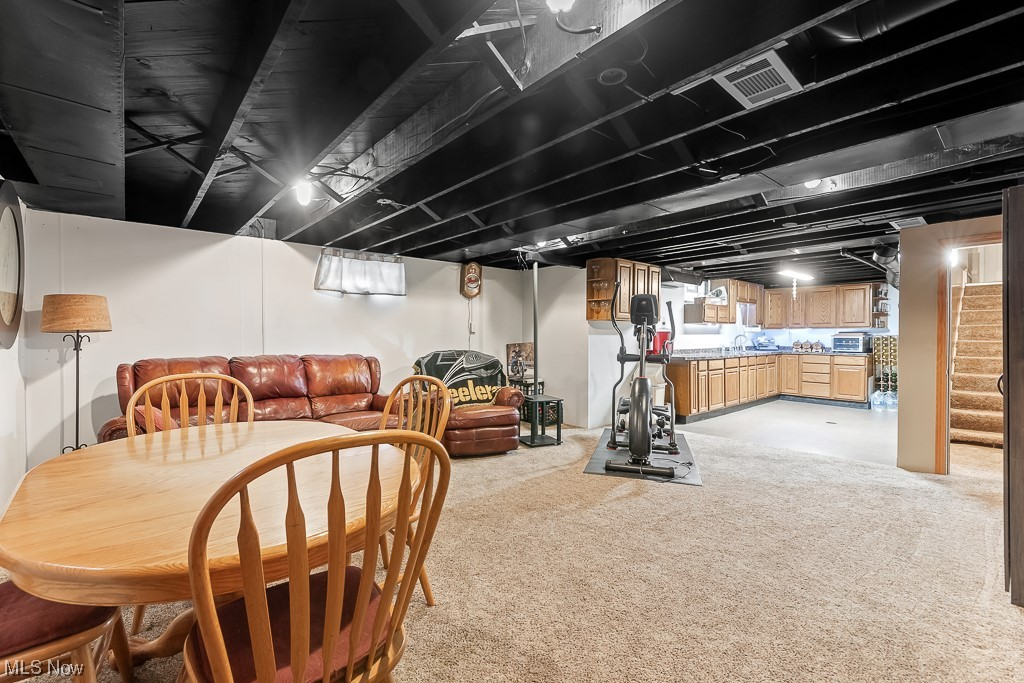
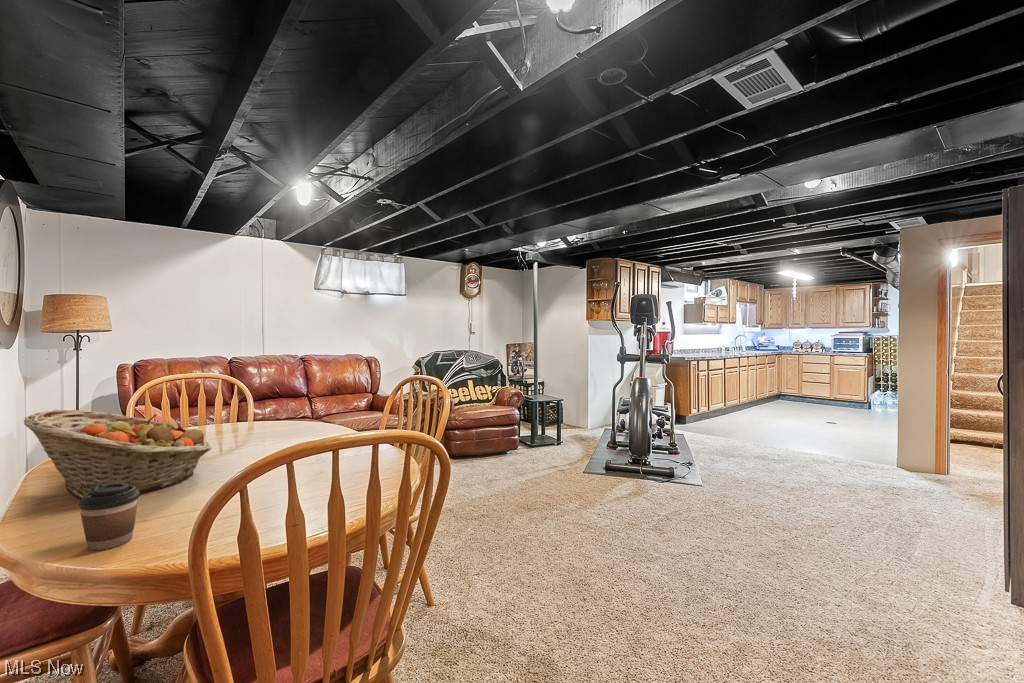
+ fruit basket (126, 444)
+ coffee cup (110, 512)
